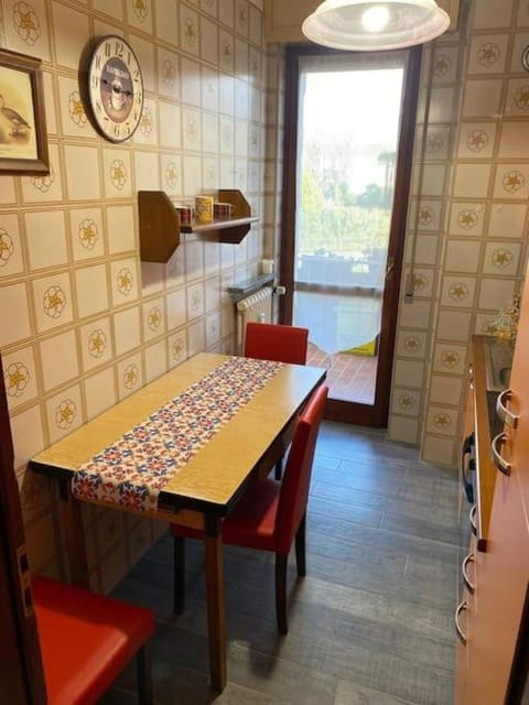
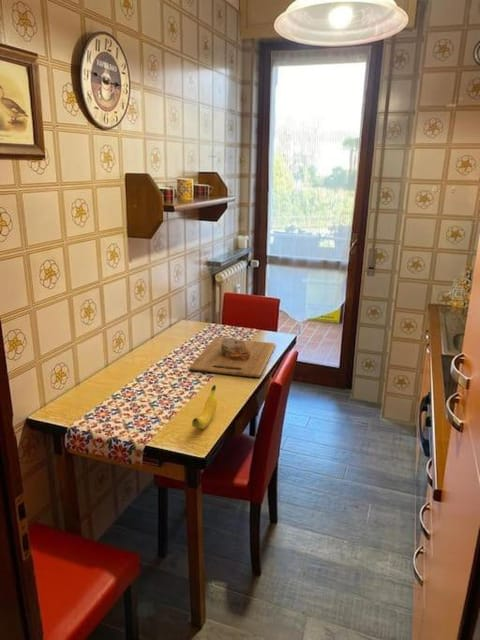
+ cutting board (235, 348)
+ banana (205, 409)
